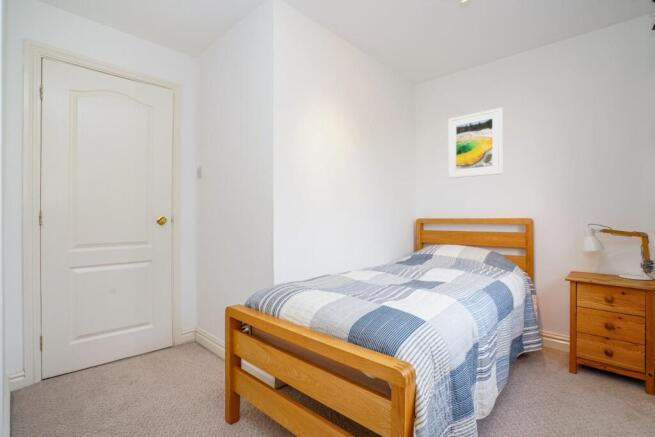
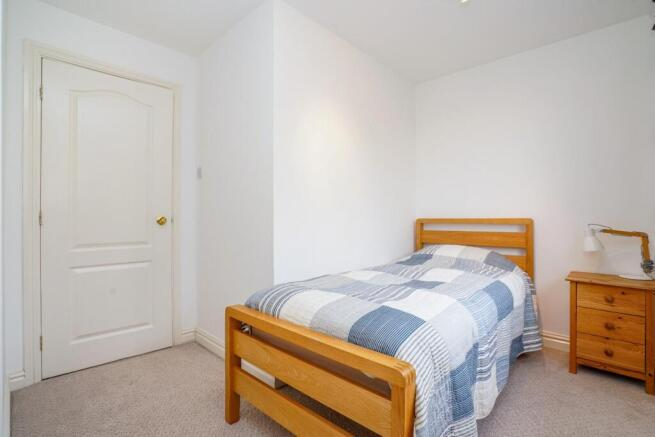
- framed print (473, 144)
